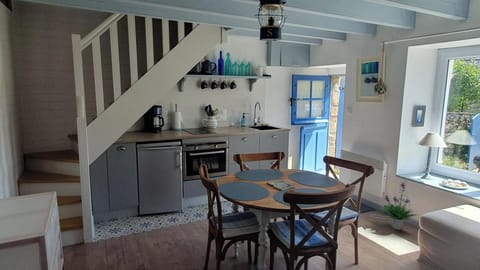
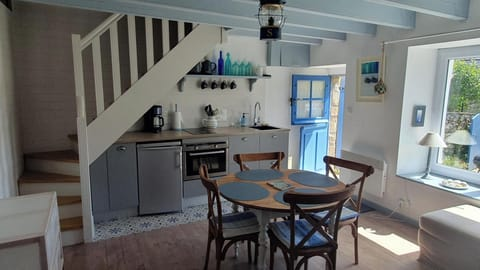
- potted plant (398, 205)
